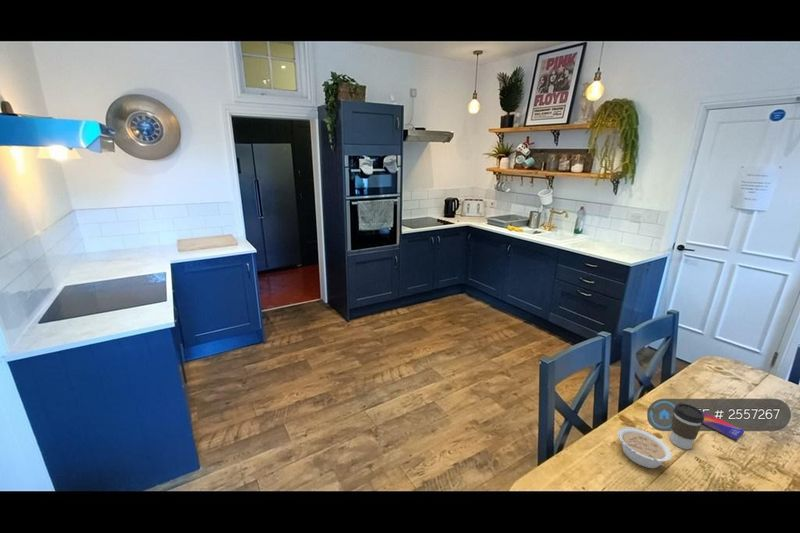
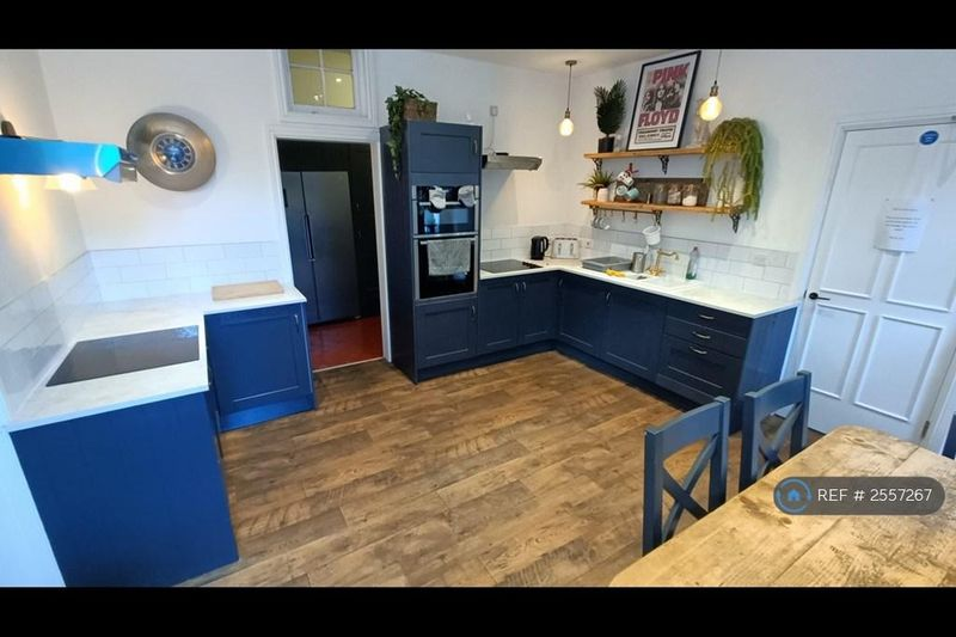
- legume (644, 449)
- coffee cup (685, 426)
- smartphone (711, 421)
